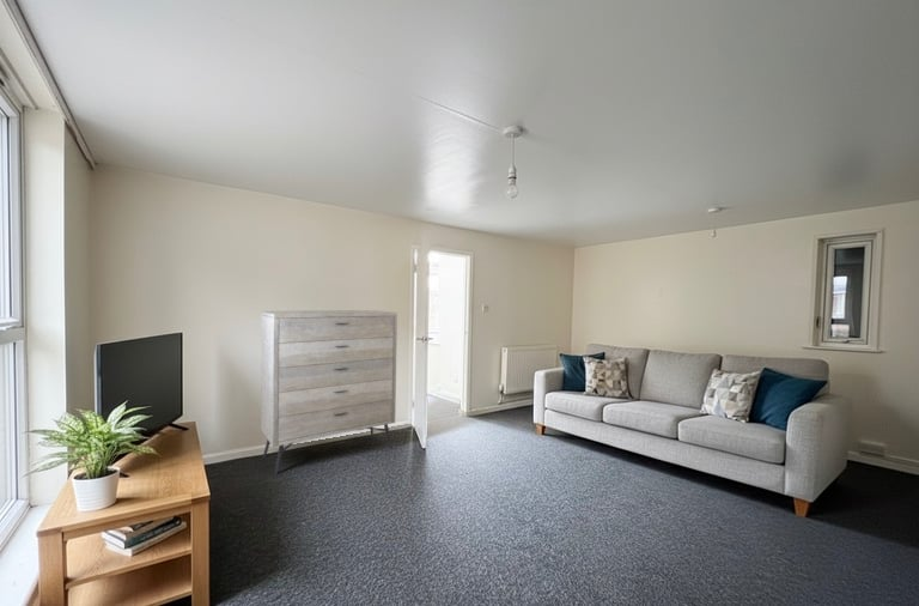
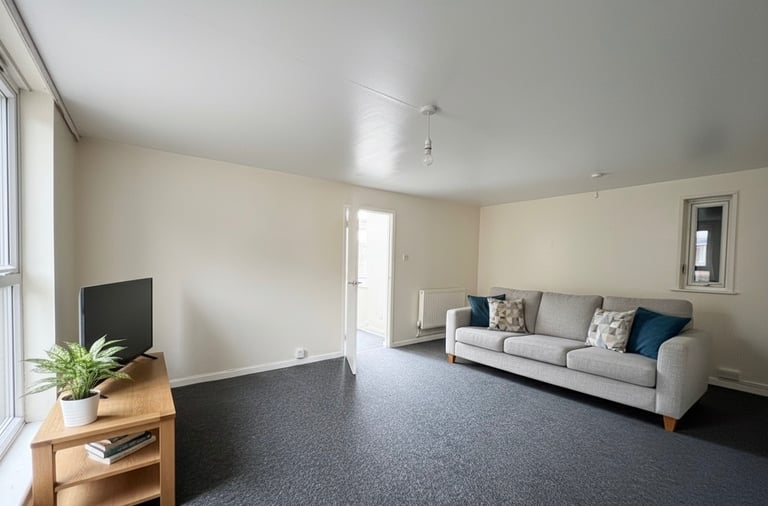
- dresser (330, 382)
